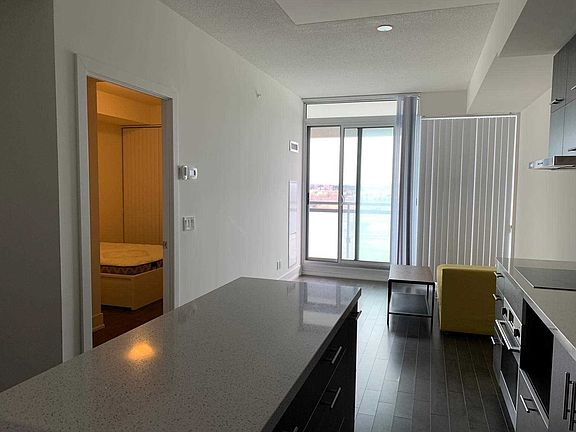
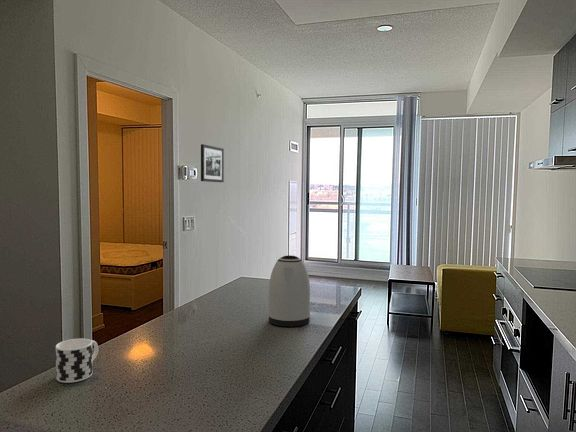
+ picture frame (212, 164)
+ kettle (290, 286)
+ cup (79, 358)
